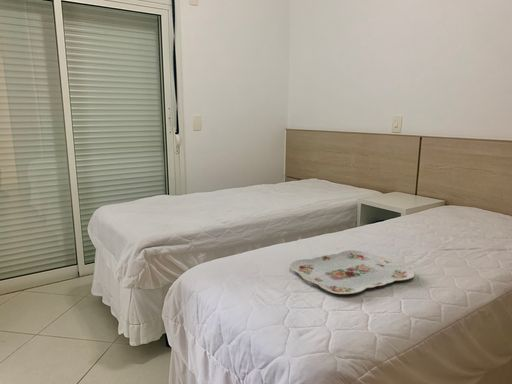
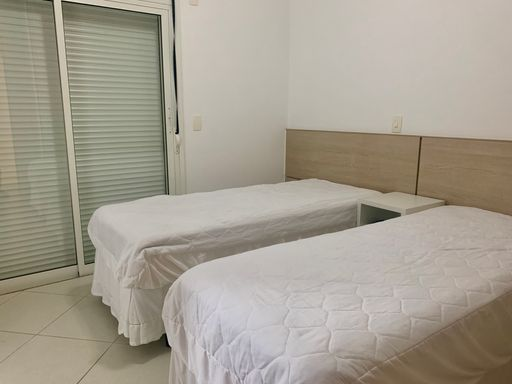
- serving tray (350, 270)
